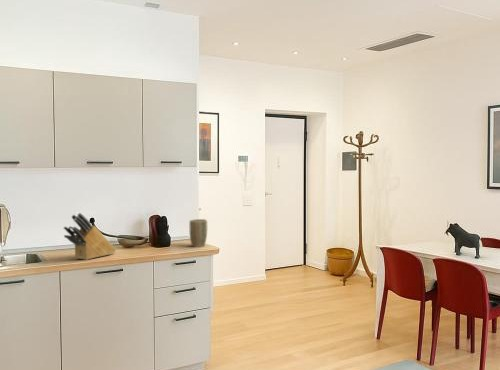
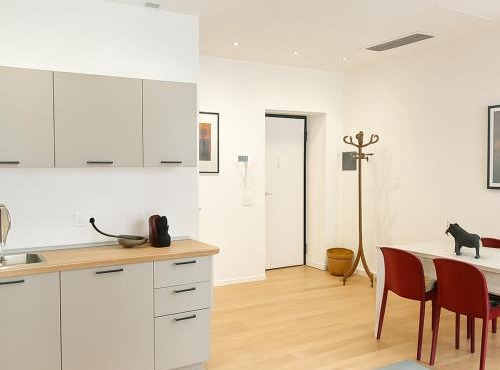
- knife block (90, 234)
- plant pot (198, 233)
